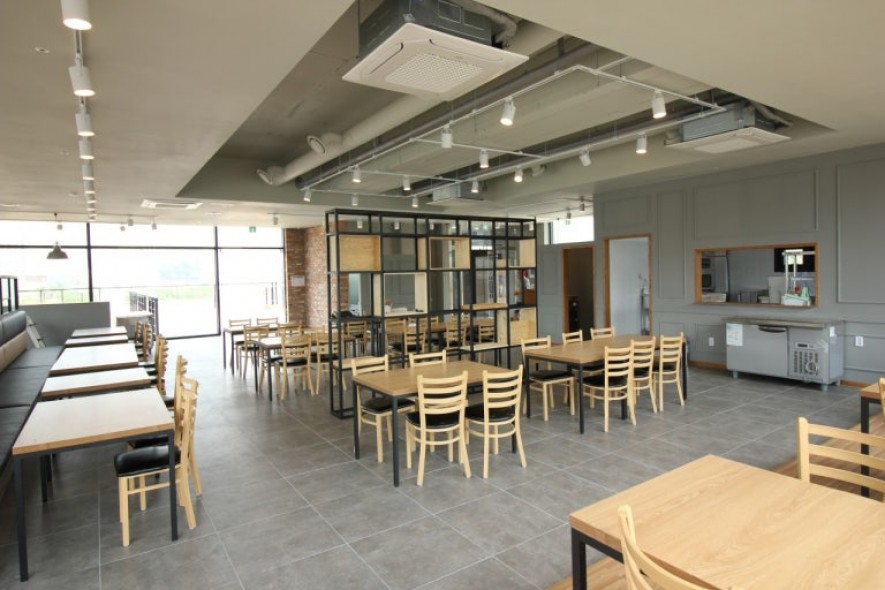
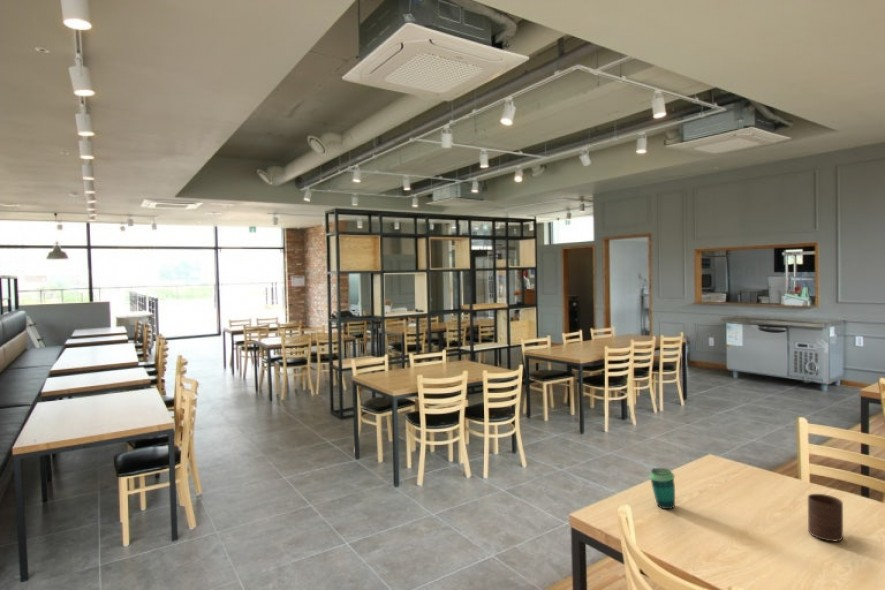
+ cup (823, 515)
+ cup (662, 488)
